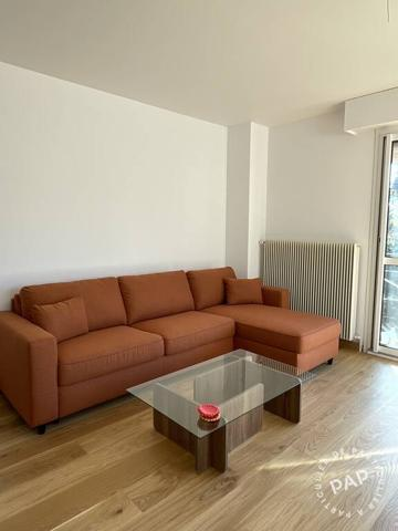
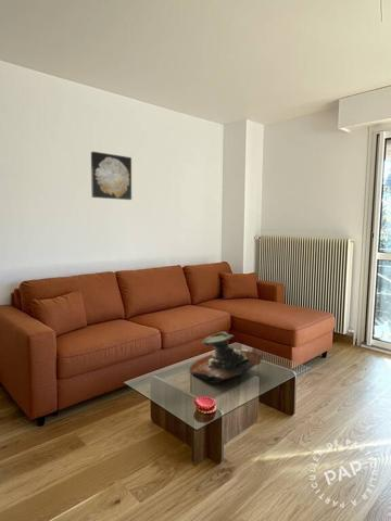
+ decorative bowl (226, 353)
+ wall art (112, 177)
